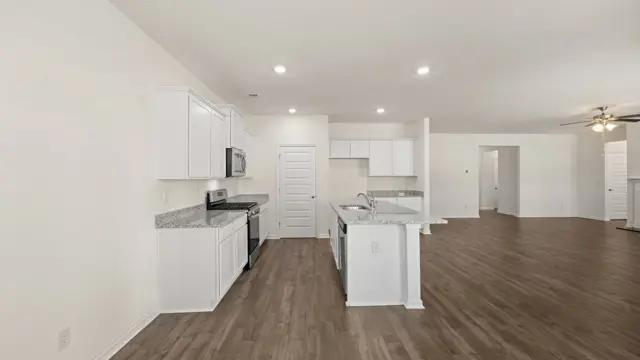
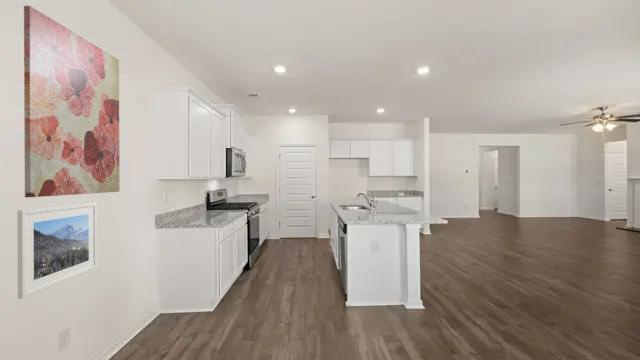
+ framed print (63, 243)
+ wall art (80, 115)
